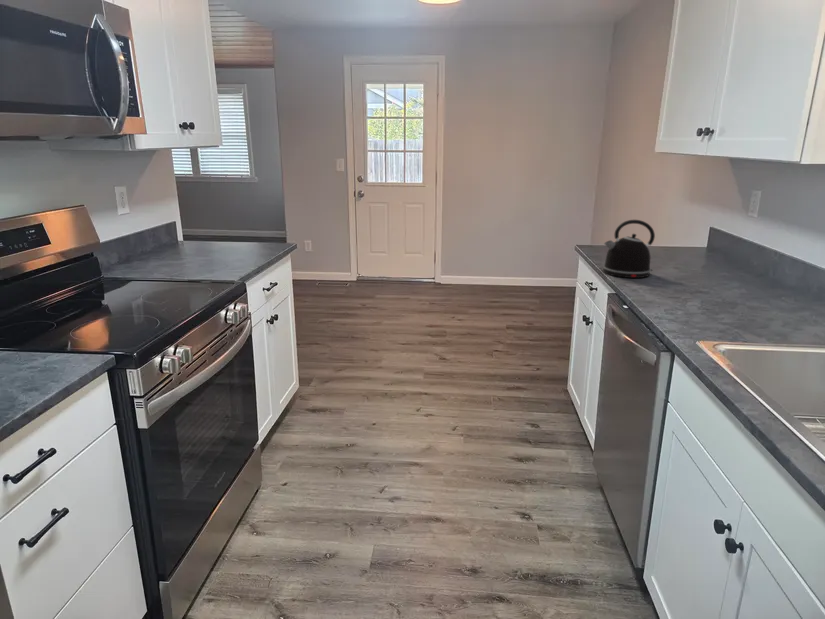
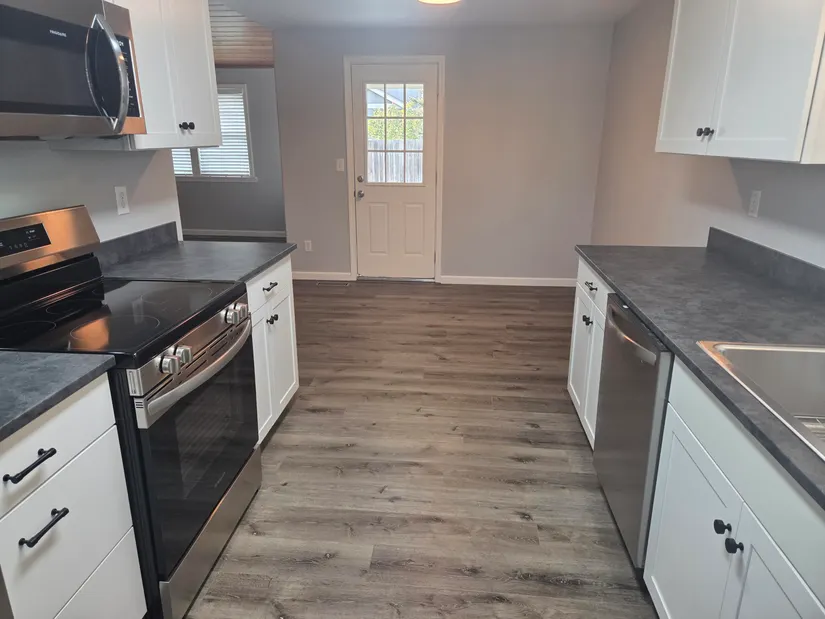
- kettle (629, 246)
